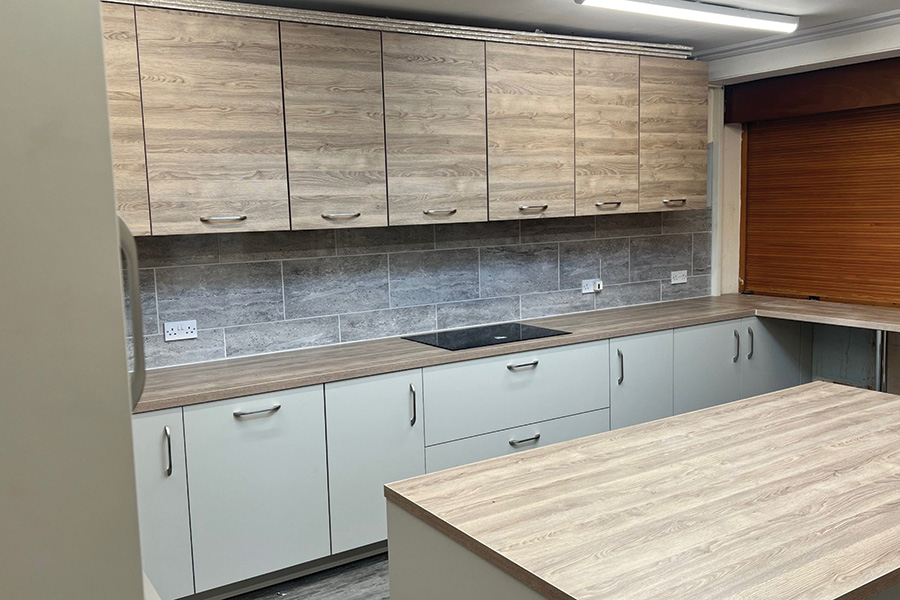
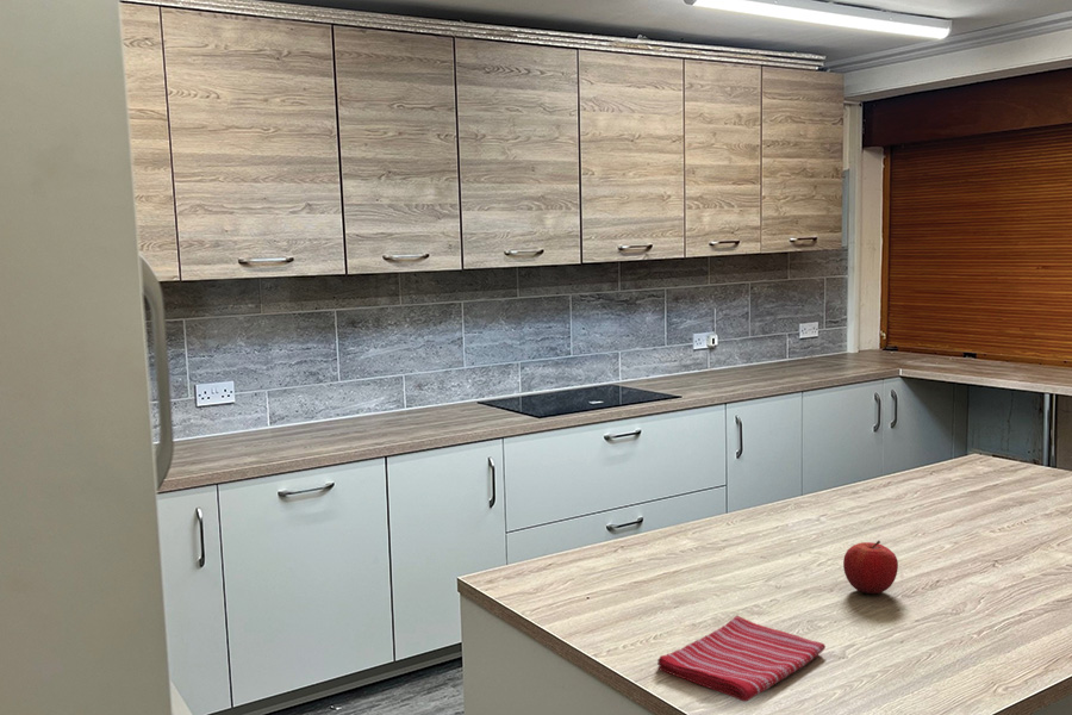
+ fruit (870, 565)
+ dish towel (741, 654)
